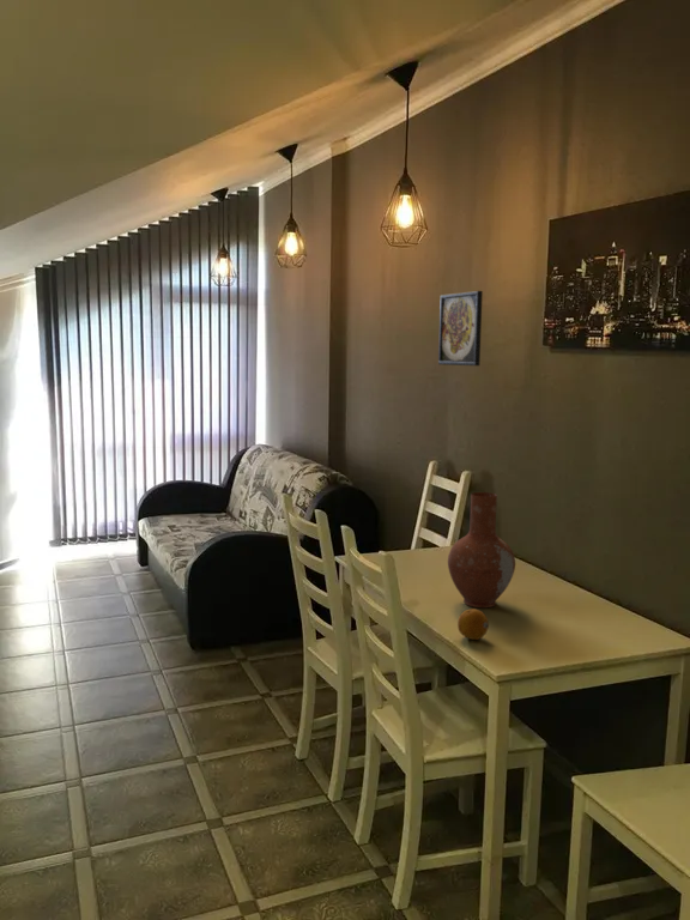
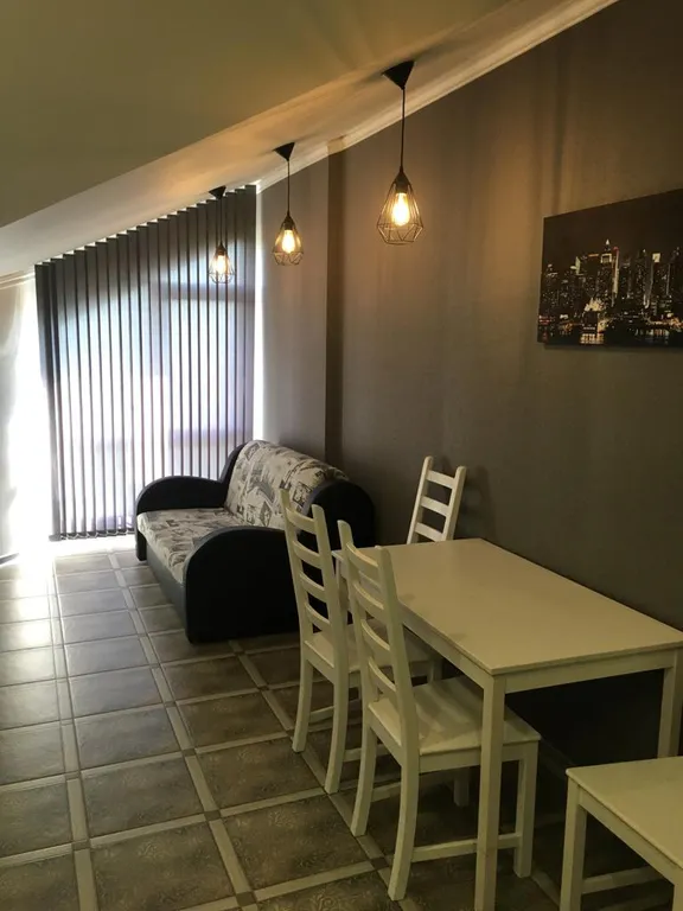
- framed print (459, 328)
- fruit (472, 623)
- vase (482, 549)
